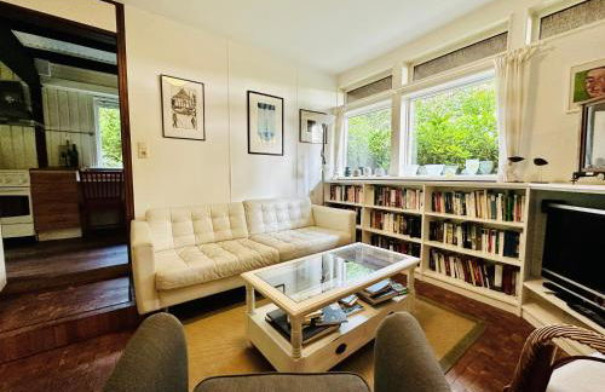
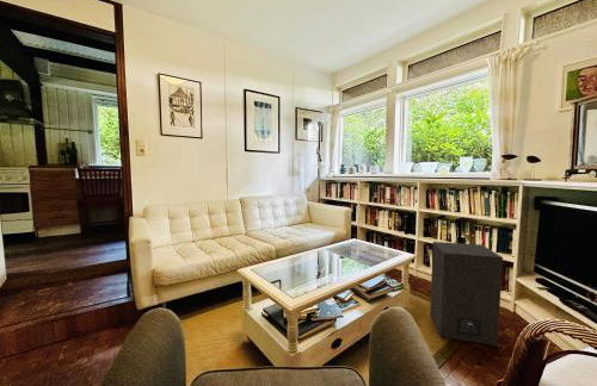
+ speaker (462, 288)
